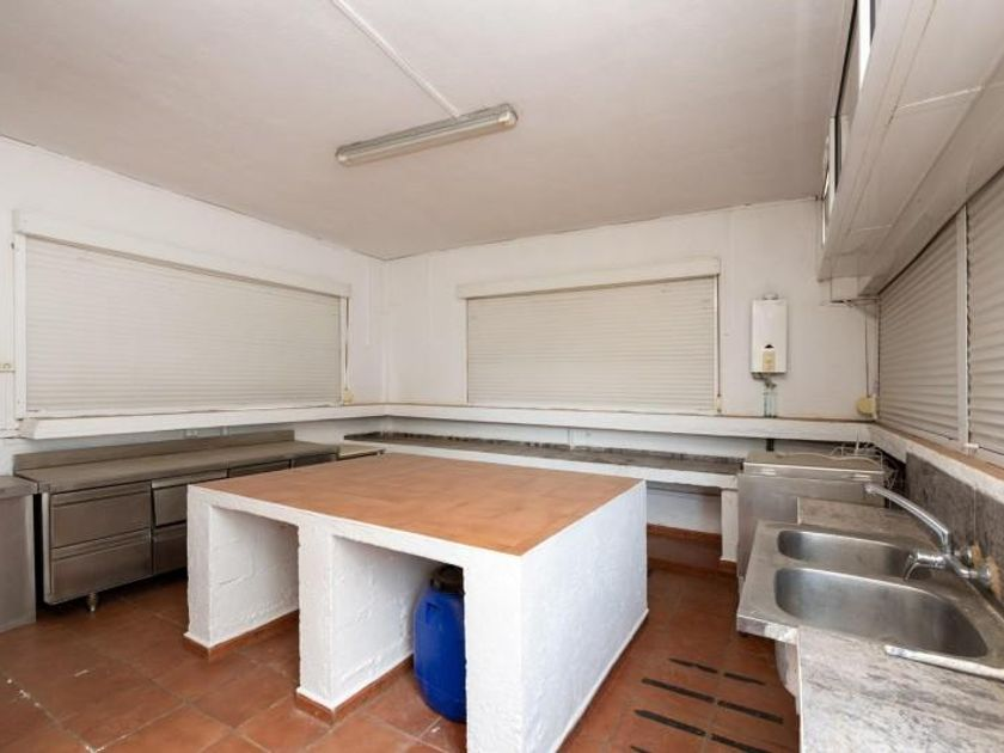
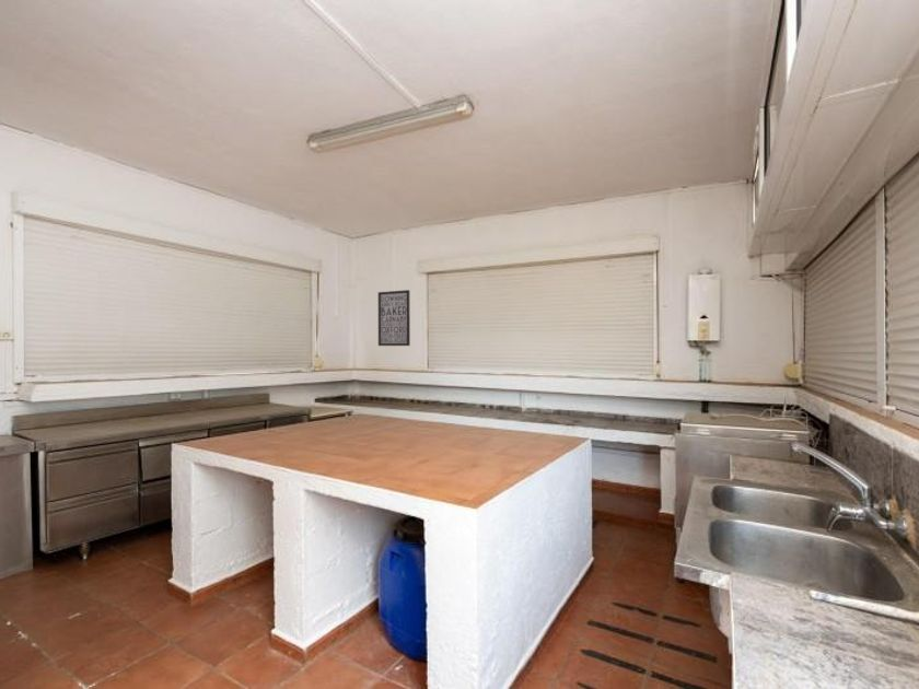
+ wall art (393, 318)
